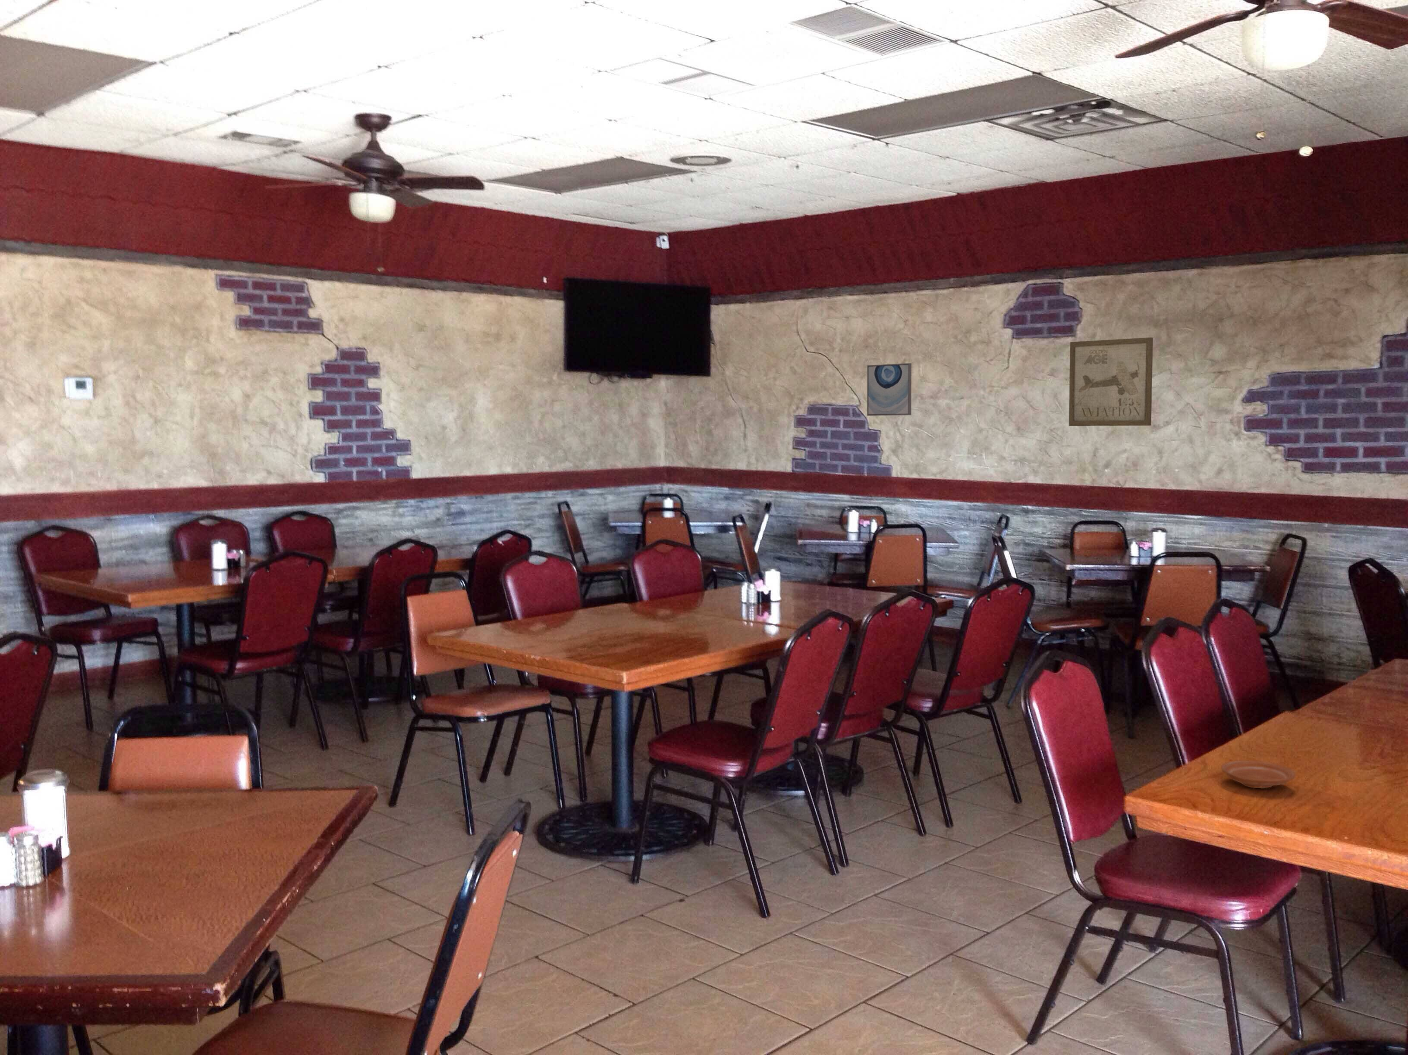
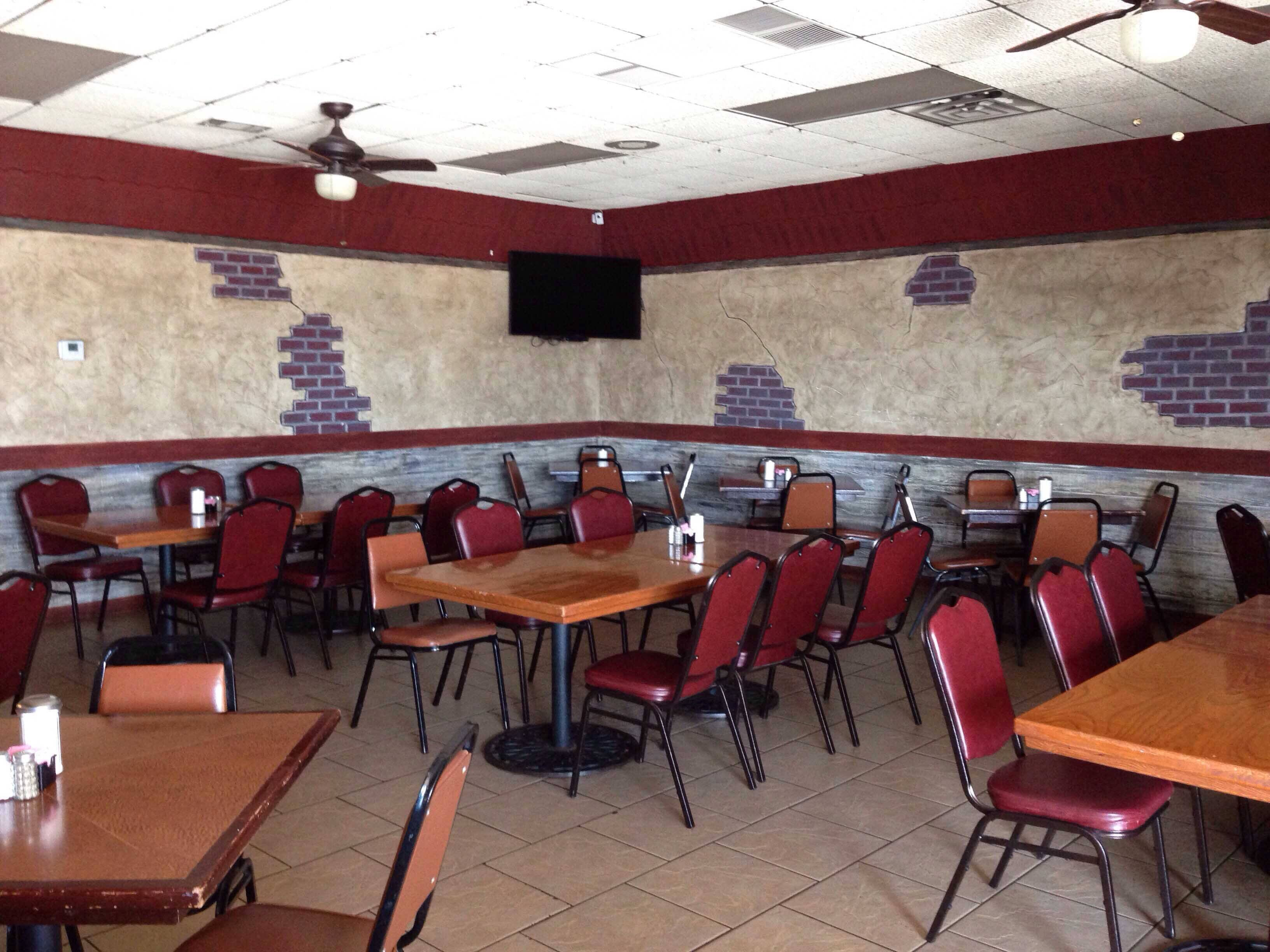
- plate (1258, 777)
- wall art (889, 390)
- wall art (1110, 382)
